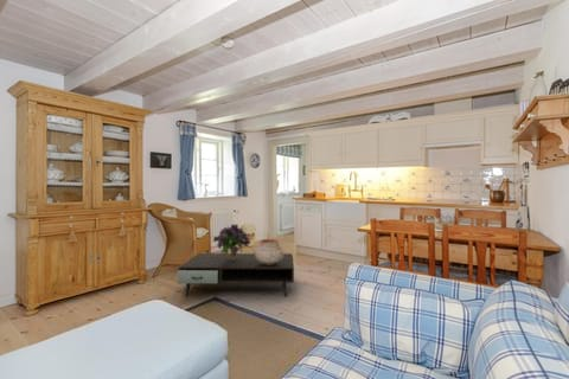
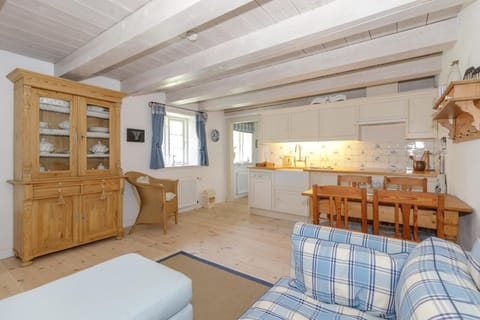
- bouquet (232, 240)
- ceramic pot (269, 251)
- coffee table (239, 275)
